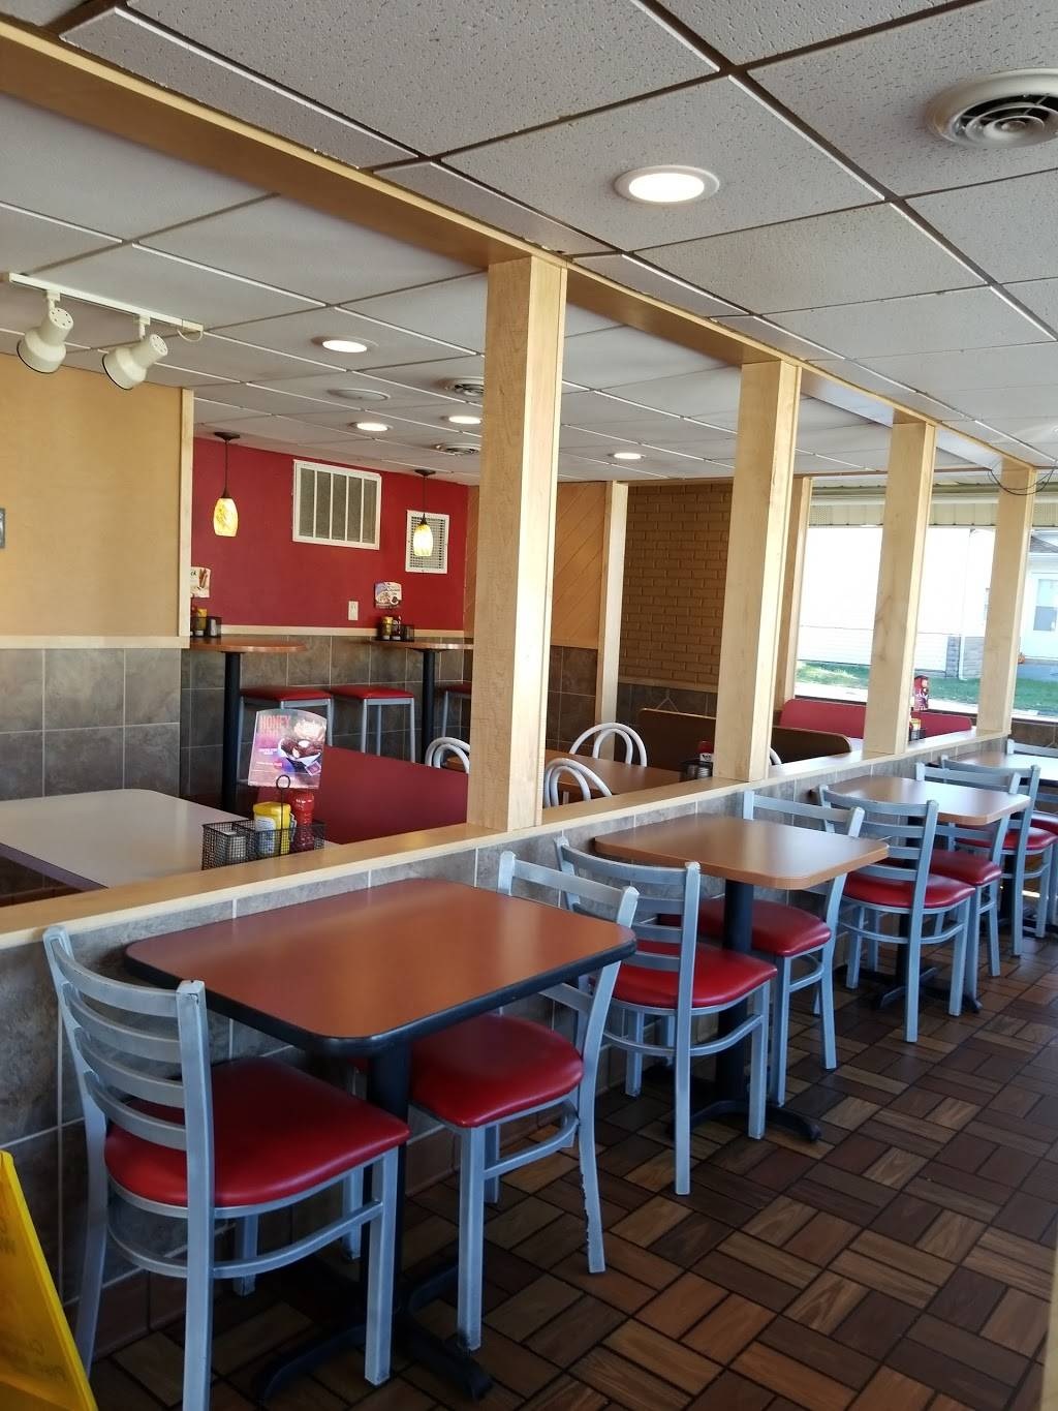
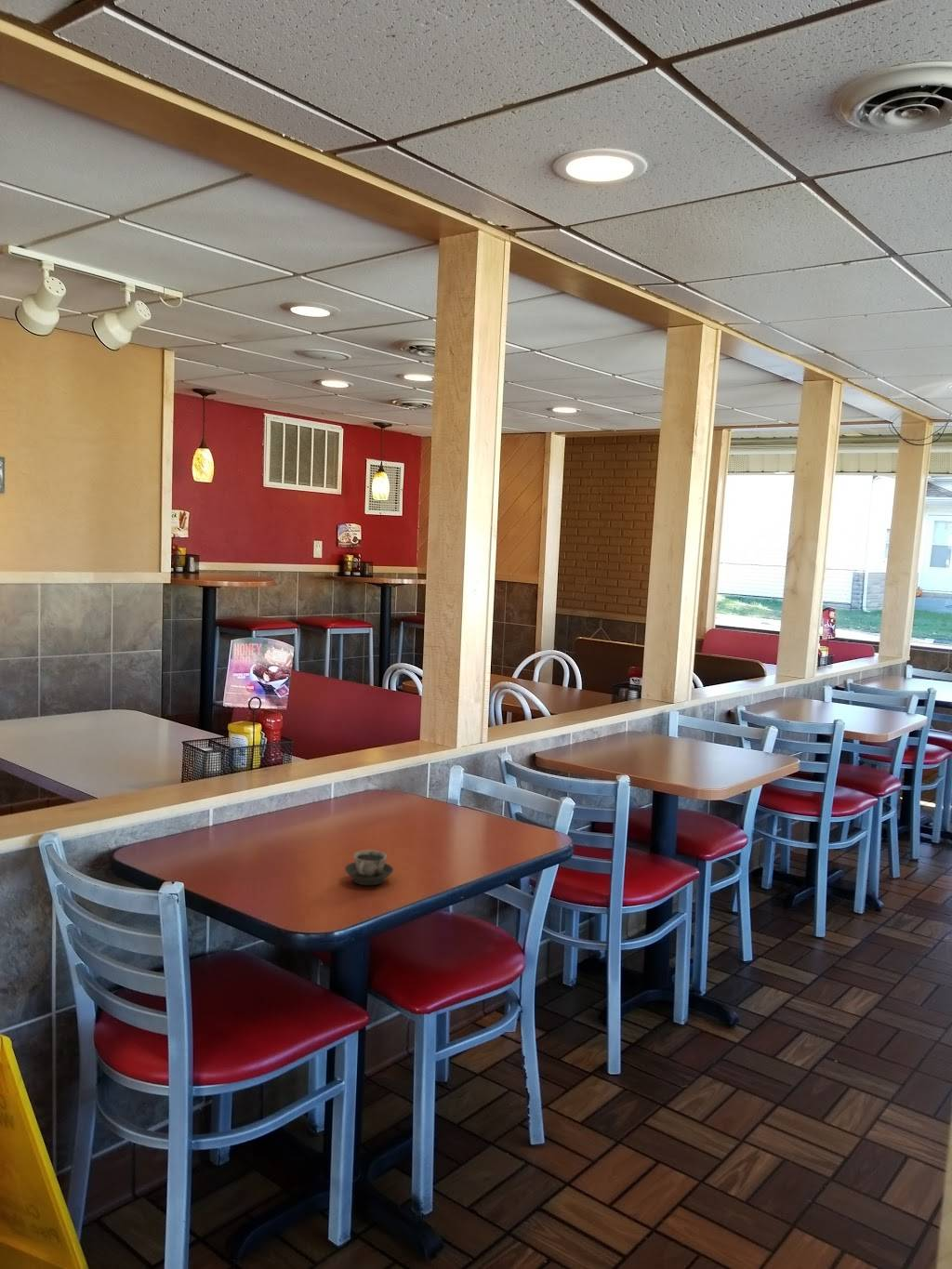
+ cup (369, 867)
